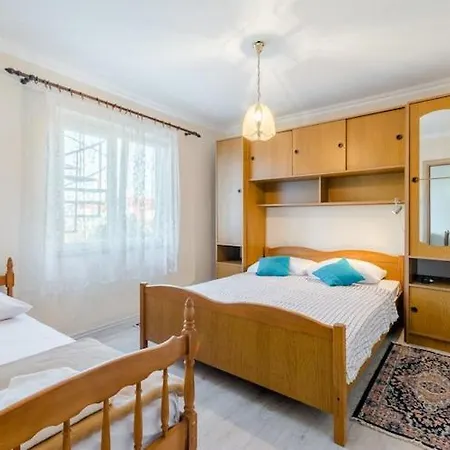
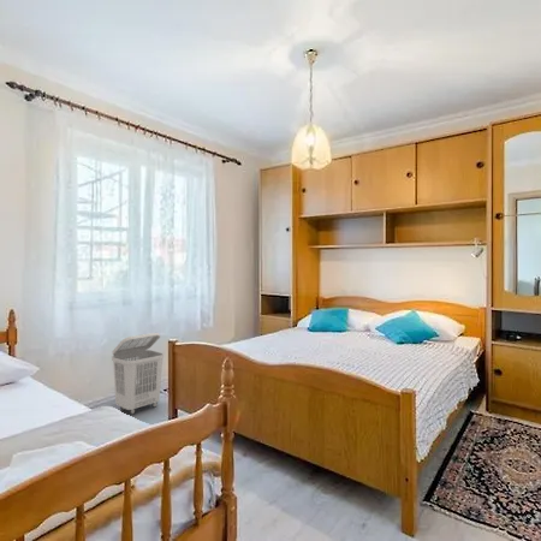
+ laundry basket (138, 370)
